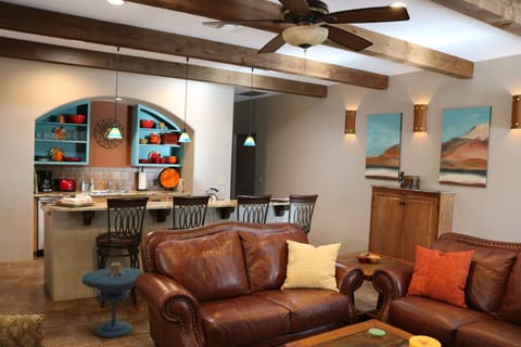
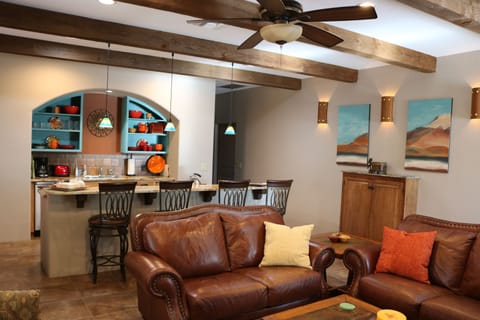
- side table (114, 296)
